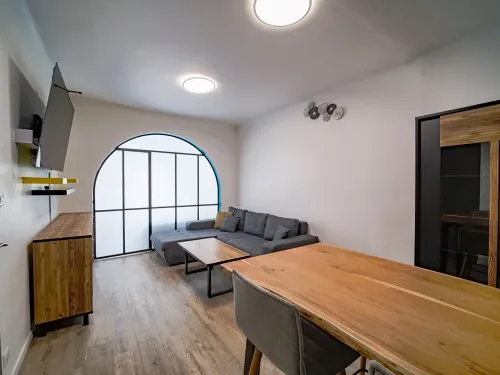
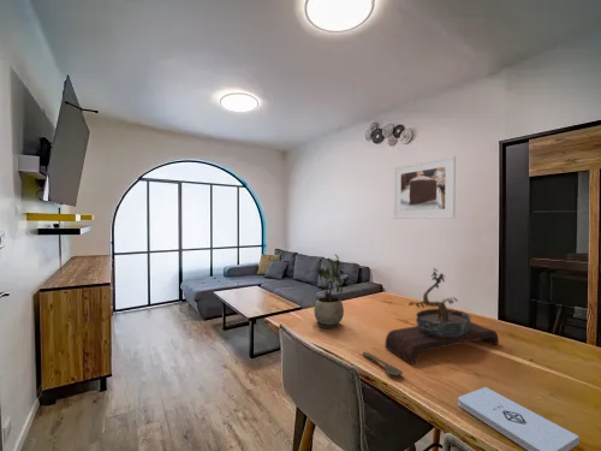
+ bonsai tree (442, 308)
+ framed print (421, 190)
+ notepad (511, 419)
+ potted plant (331, 287)
+ spoon (380, 362)
